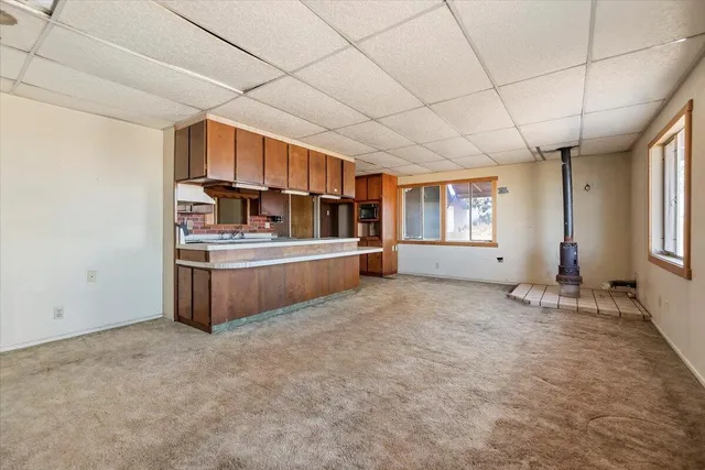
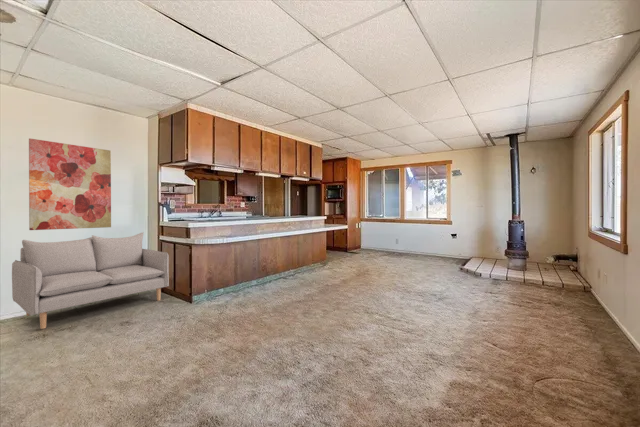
+ wall art (73, 186)
+ sofa (98, 271)
